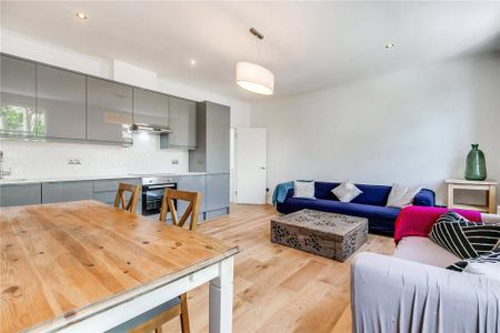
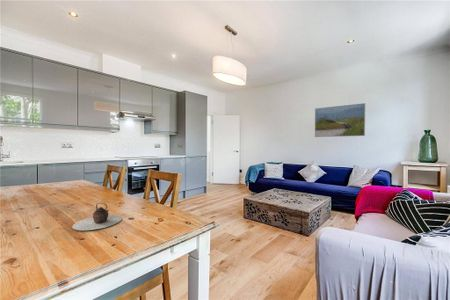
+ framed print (338, 121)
+ teapot (98, 212)
